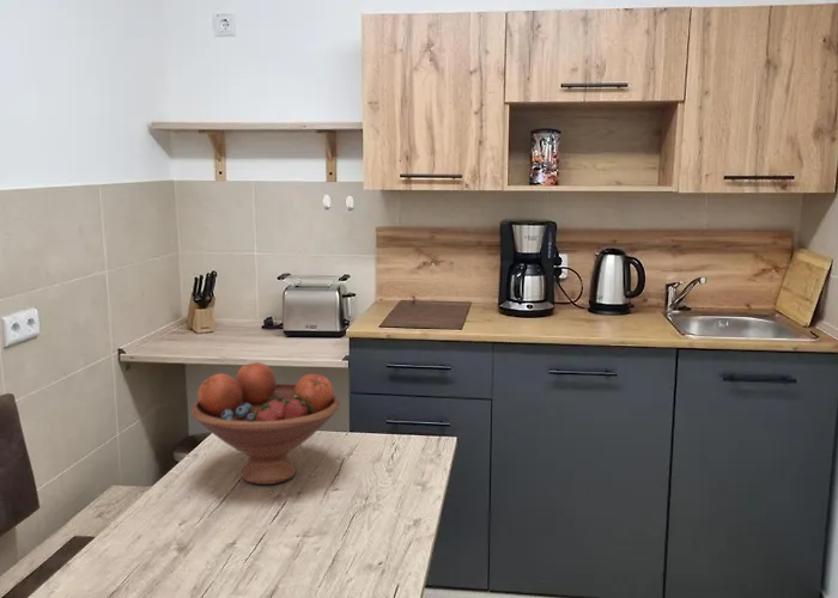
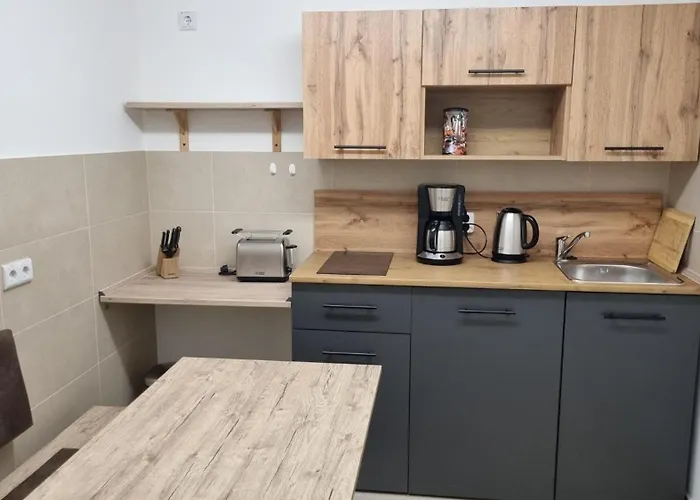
- fruit bowl (267, 425)
